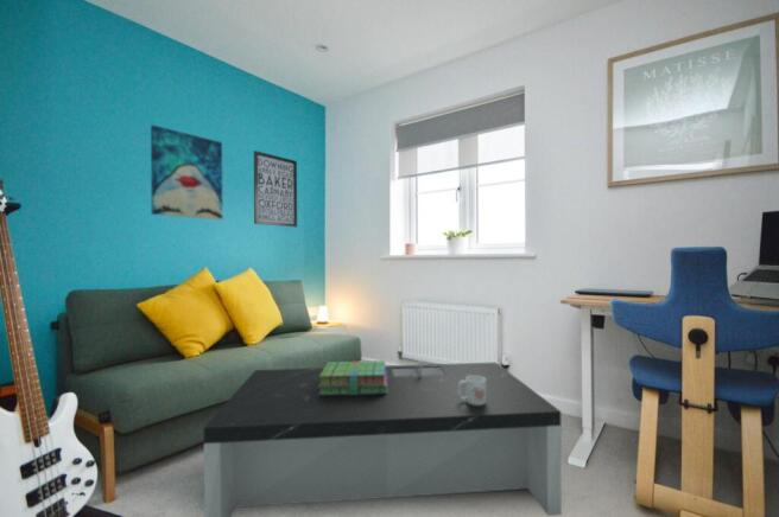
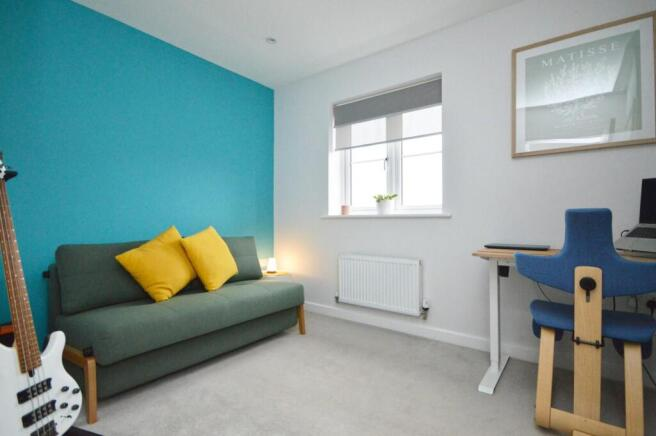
- stack of books (354, 376)
- wall art (276, 191)
- coffee table (384, 423)
- wall art (189, 175)
- mug (471, 389)
